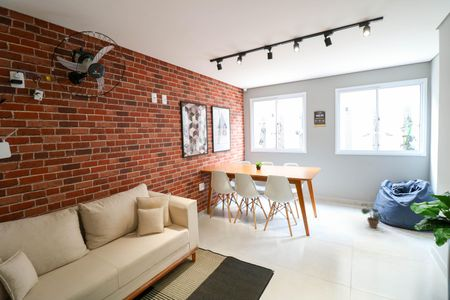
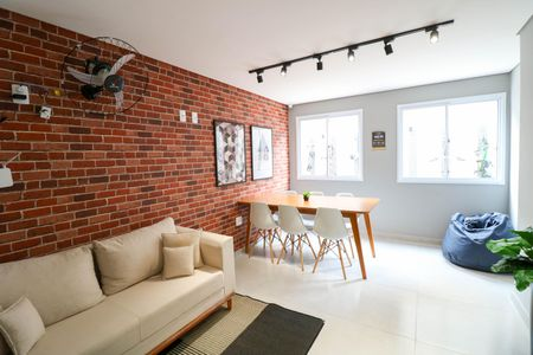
- potted plant (373, 216)
